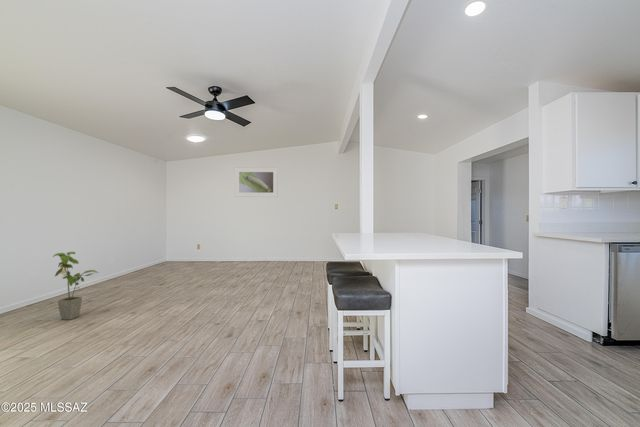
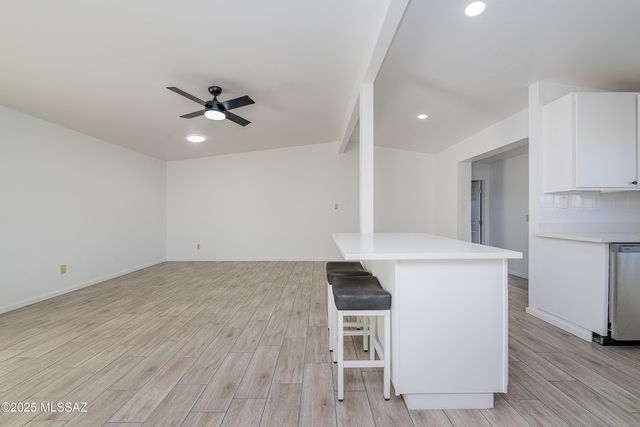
- house plant (71, 285)
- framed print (256, 182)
